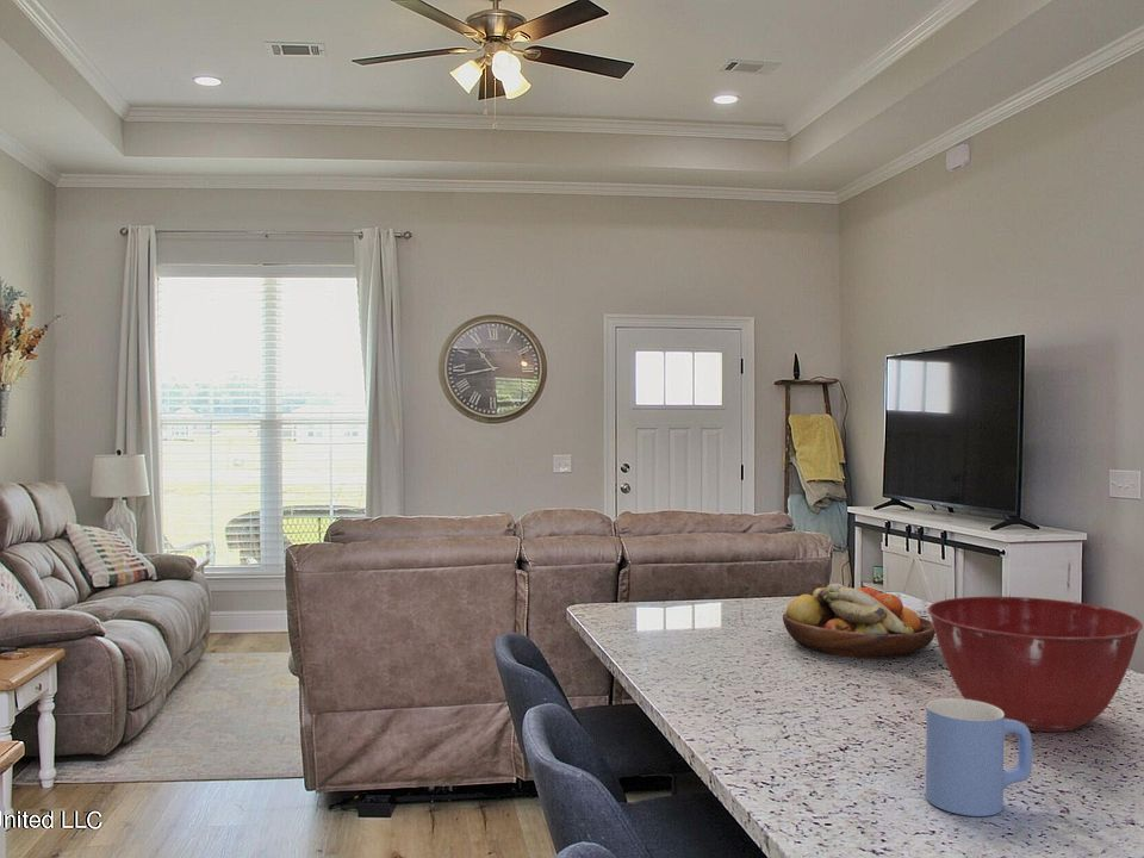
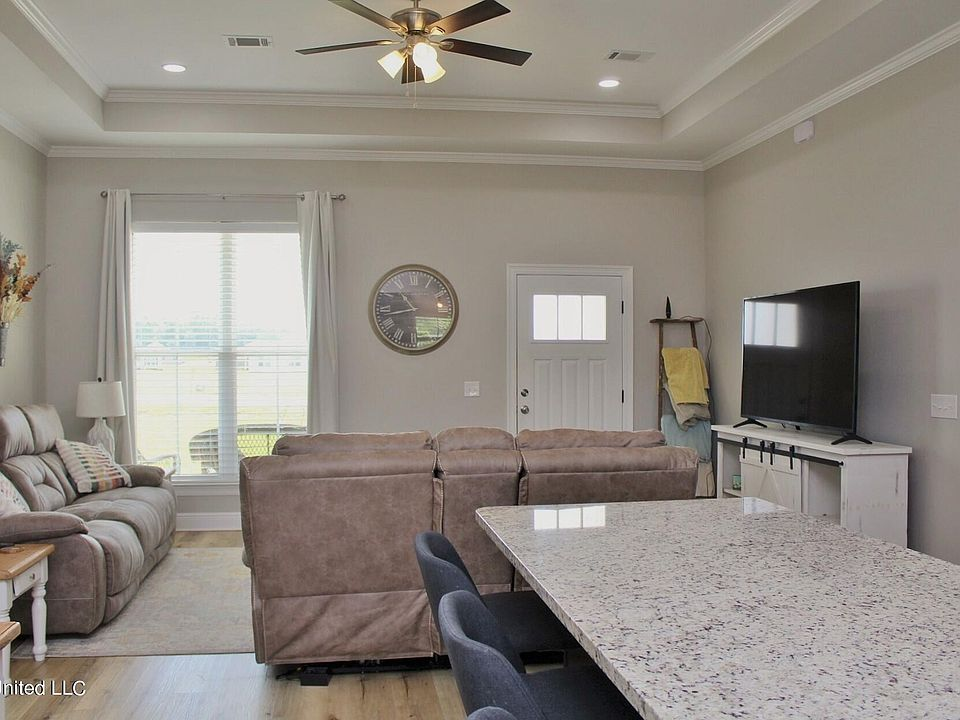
- fruit bowl (858, 614)
- mixing bowl (1030, 664)
- mug (981, 756)
